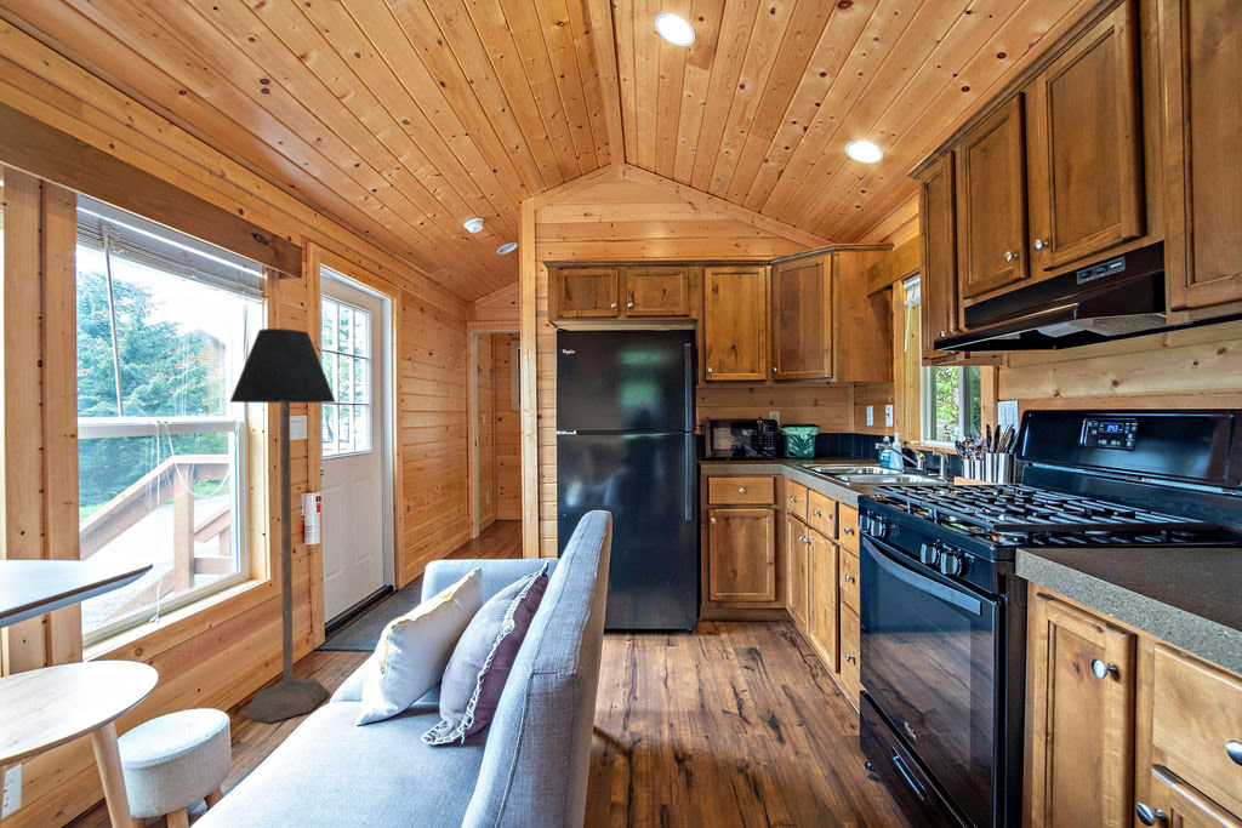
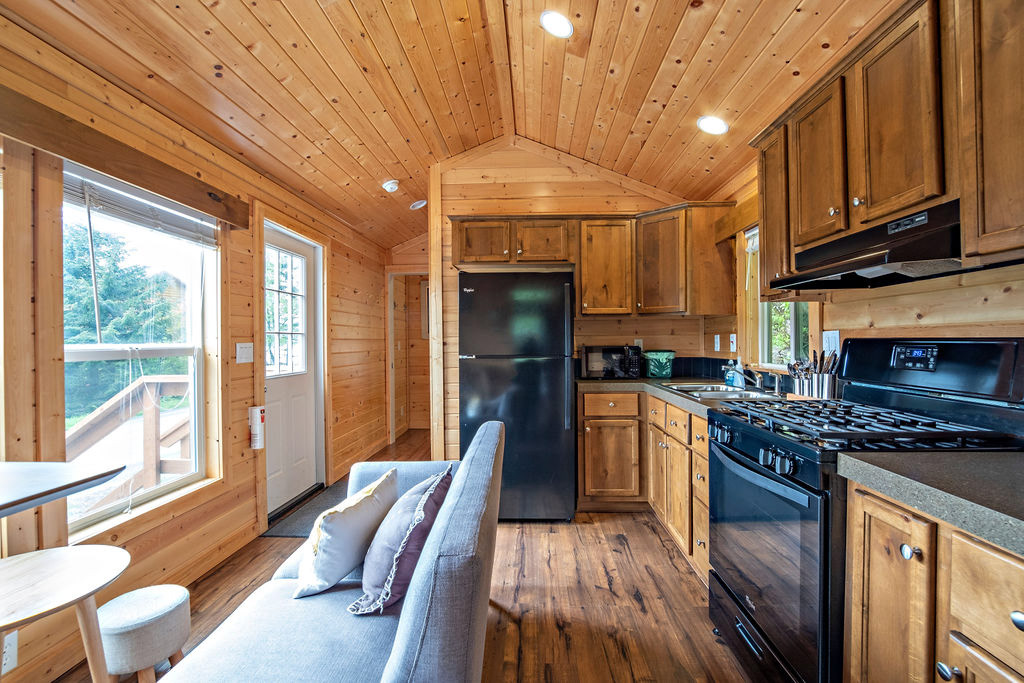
- floor lamp (285, 516)
